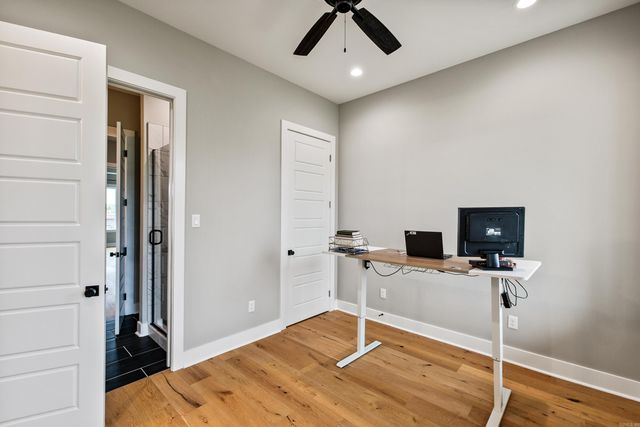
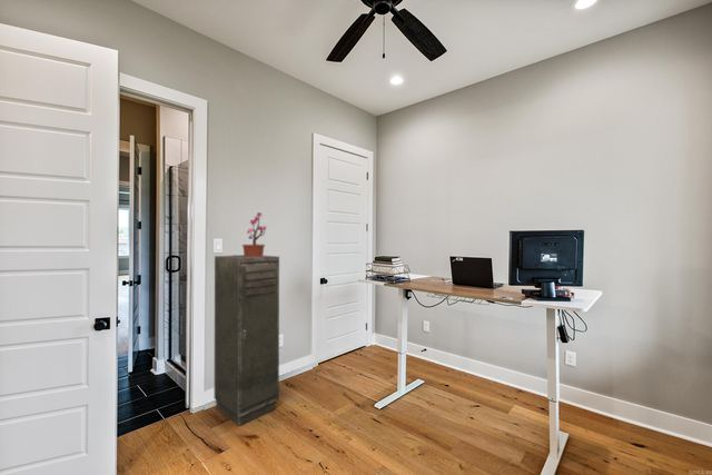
+ storage cabinet (247, 333)
+ potted plant (249, 234)
